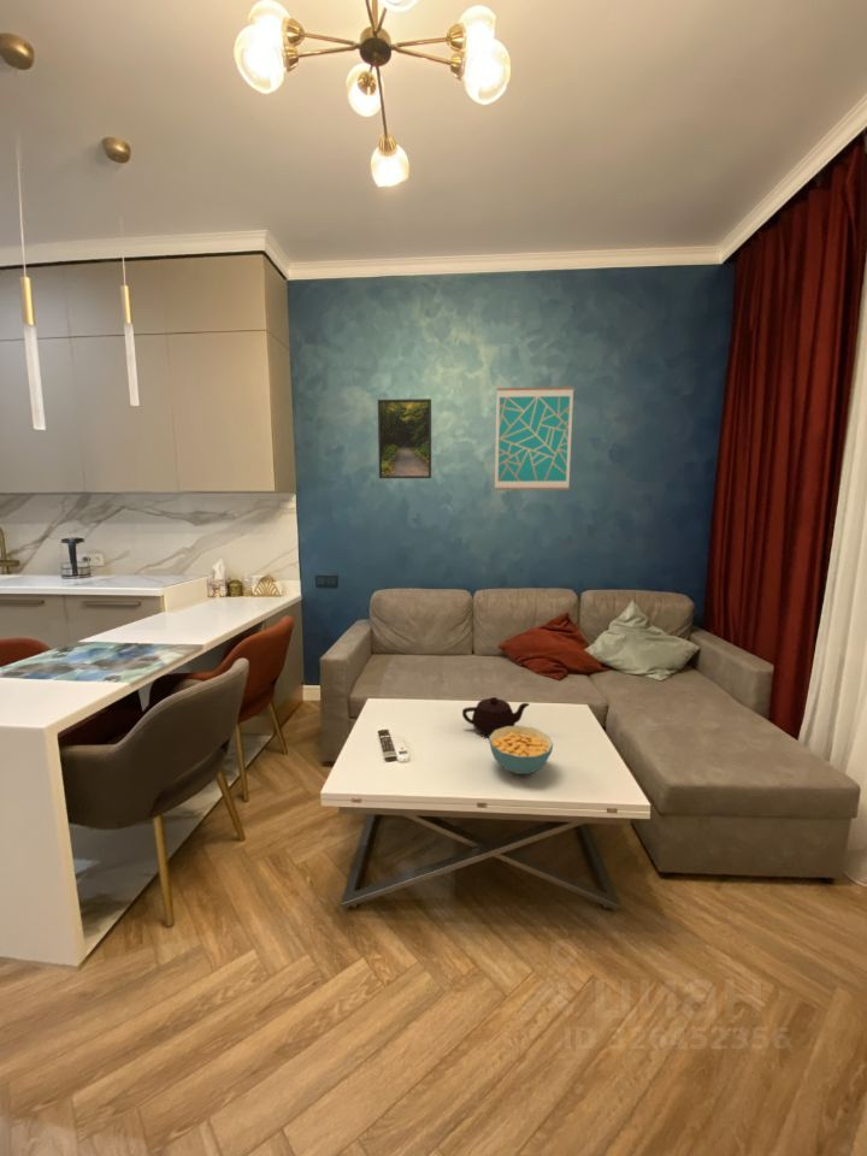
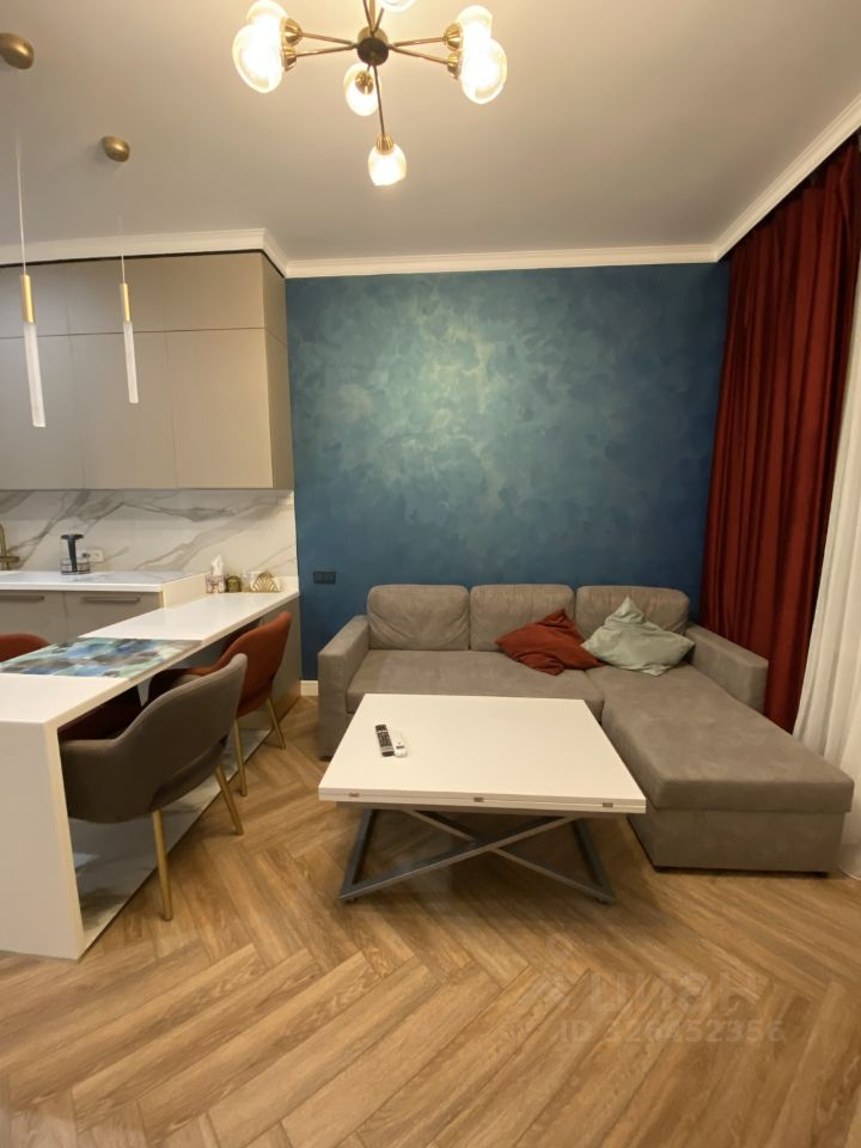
- cereal bowl (519, 754)
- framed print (405, 438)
- wall art (532, 438)
- teapot (495, 714)
